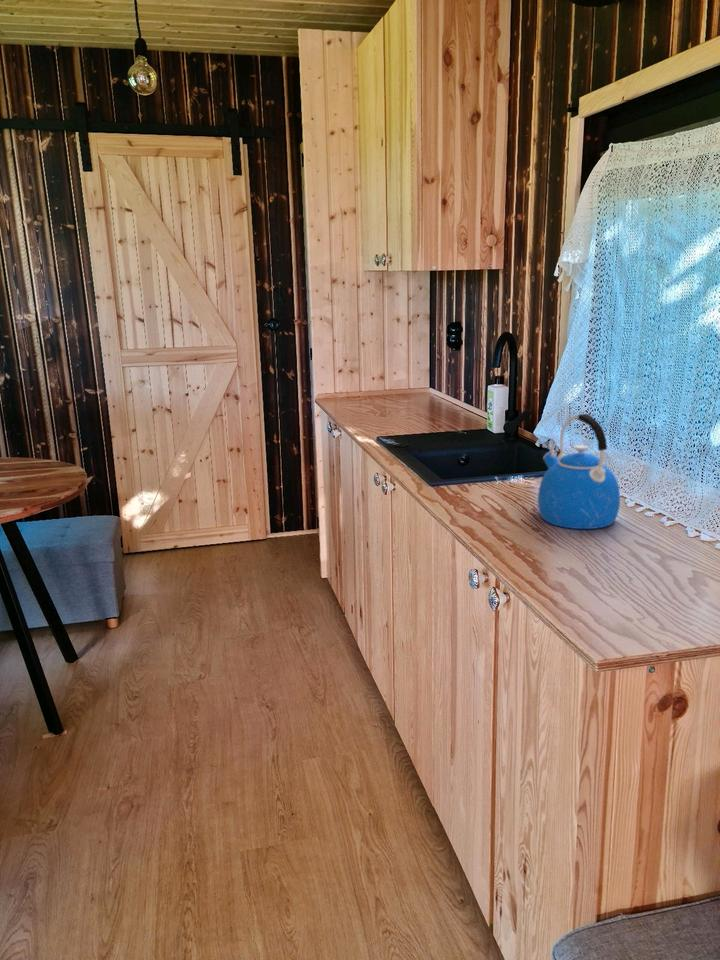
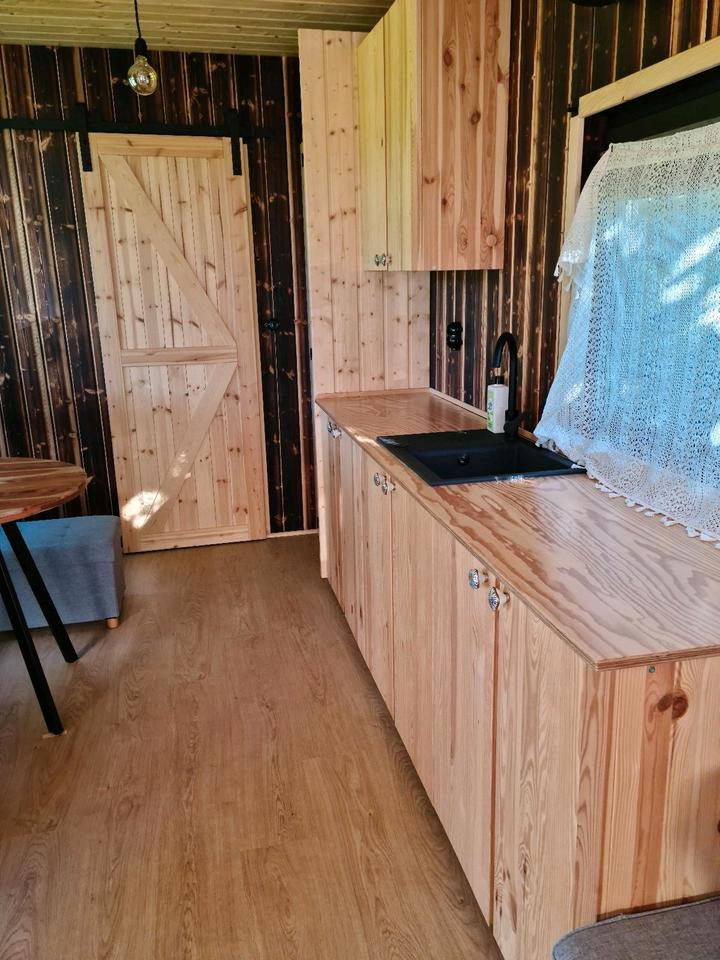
- kettle (574, 464)
